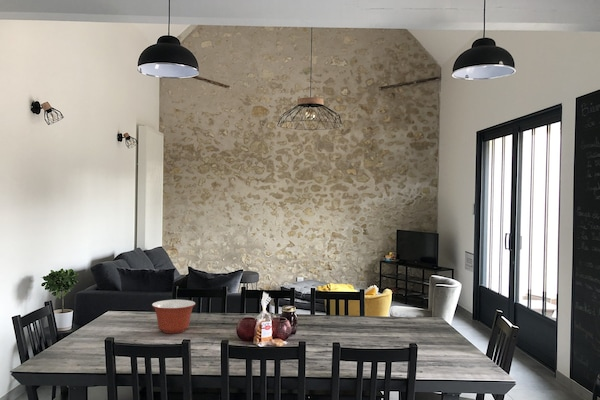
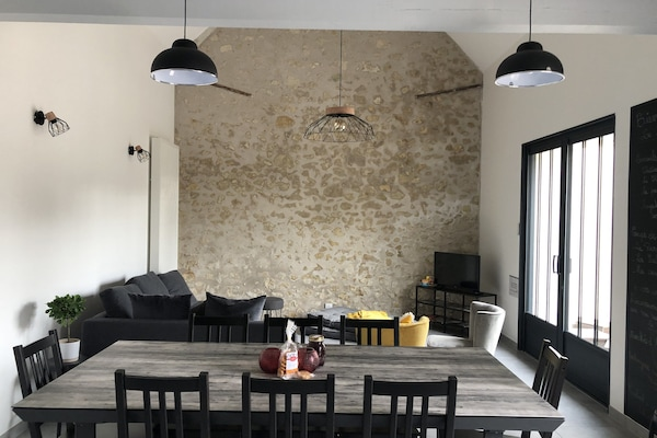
- mixing bowl (173, 317)
